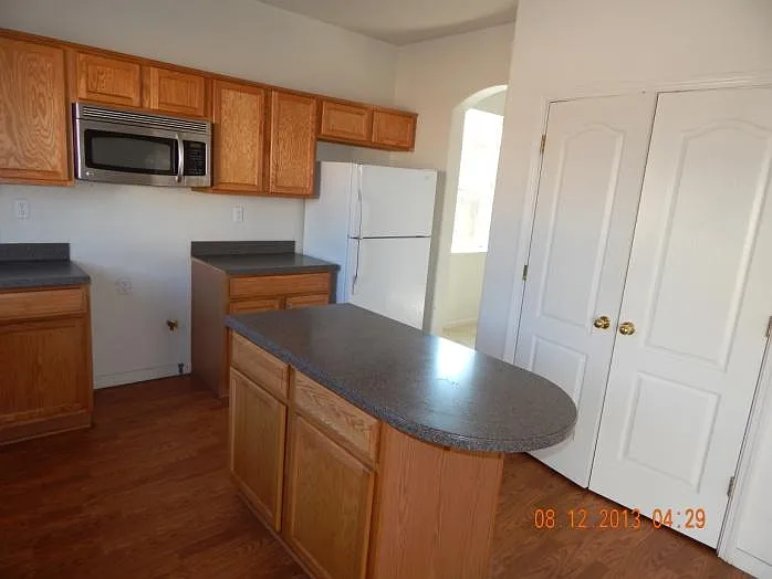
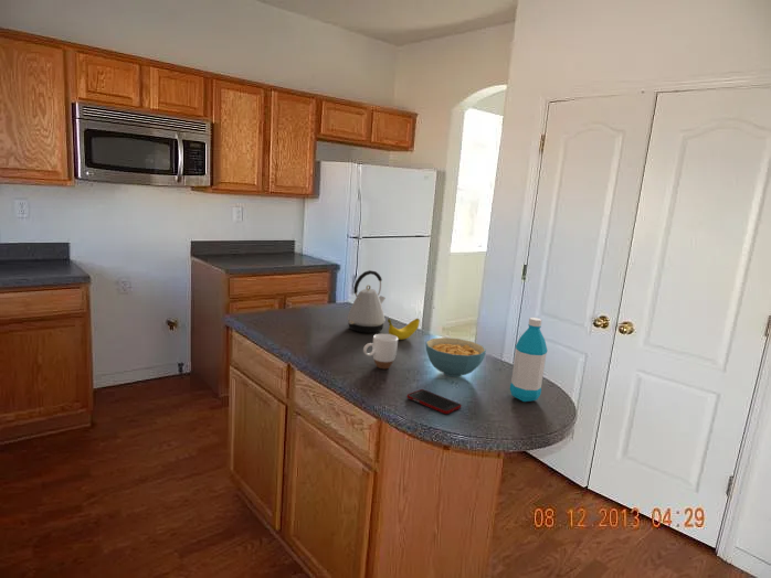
+ banana (402, 328)
+ mug (379, 352)
+ kettle (368, 300)
+ water bottle (529, 358)
+ cell phone (433, 400)
+ cereal bowl (454, 360)
